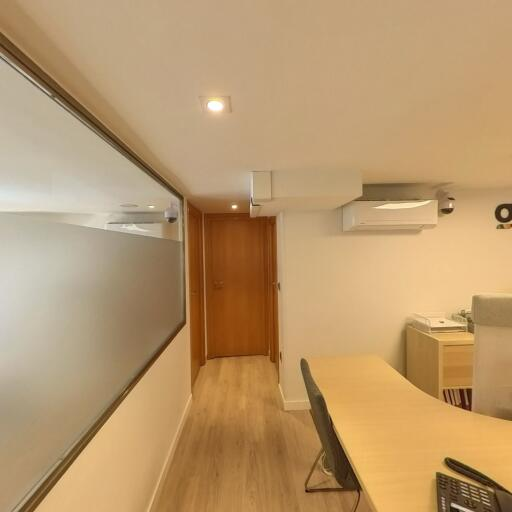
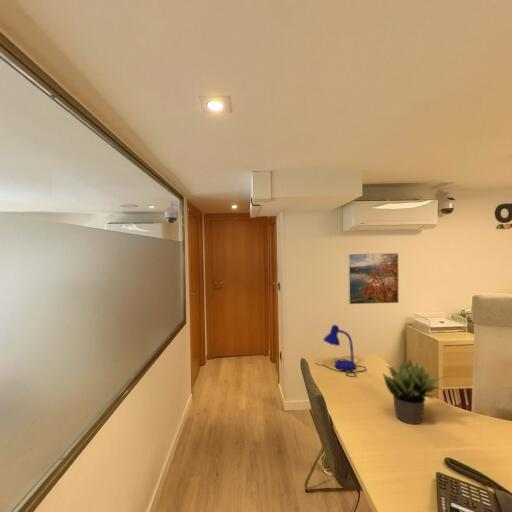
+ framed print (373, 278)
+ potted plant (416, 389)
+ desk lamp (339, 344)
